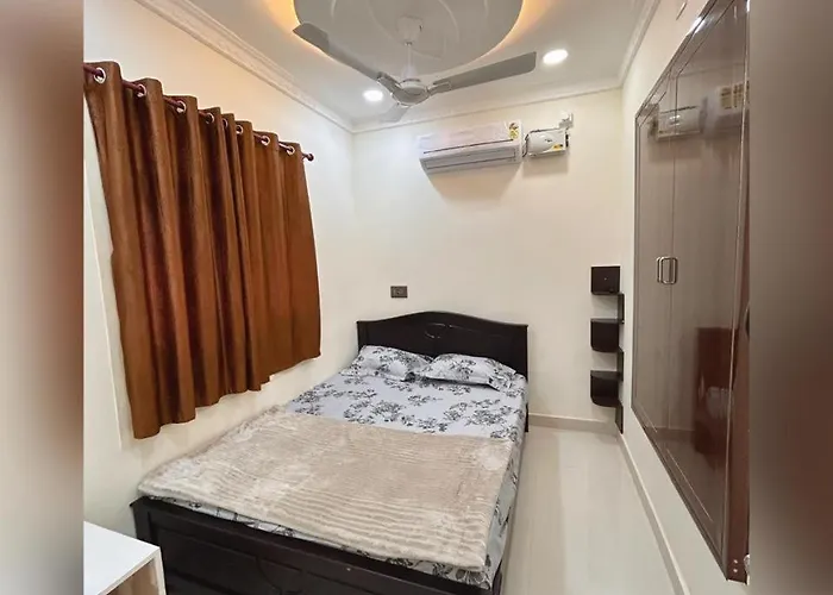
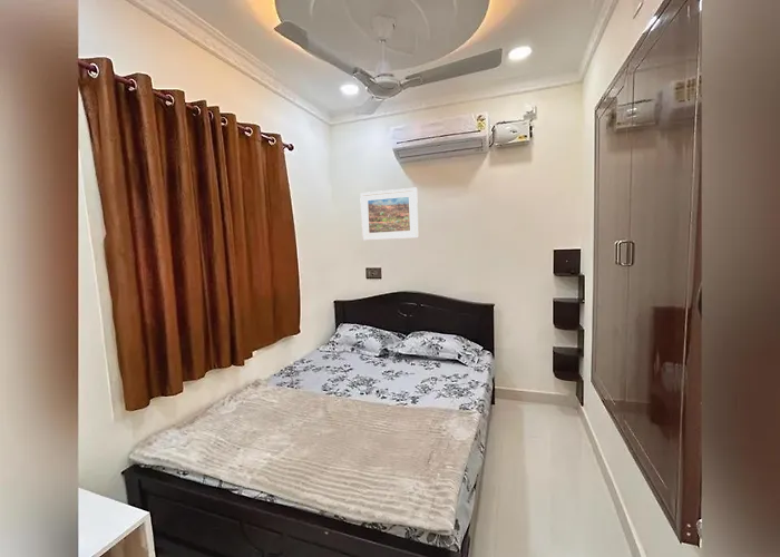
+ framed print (388, 215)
